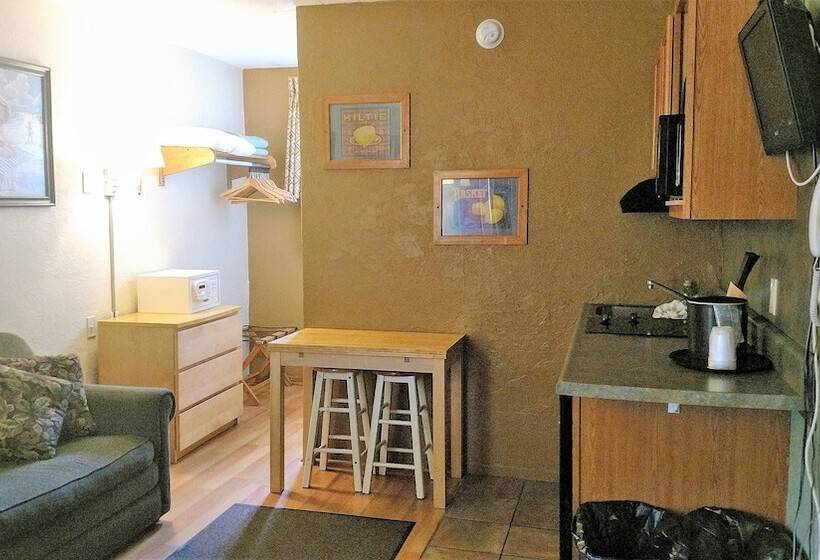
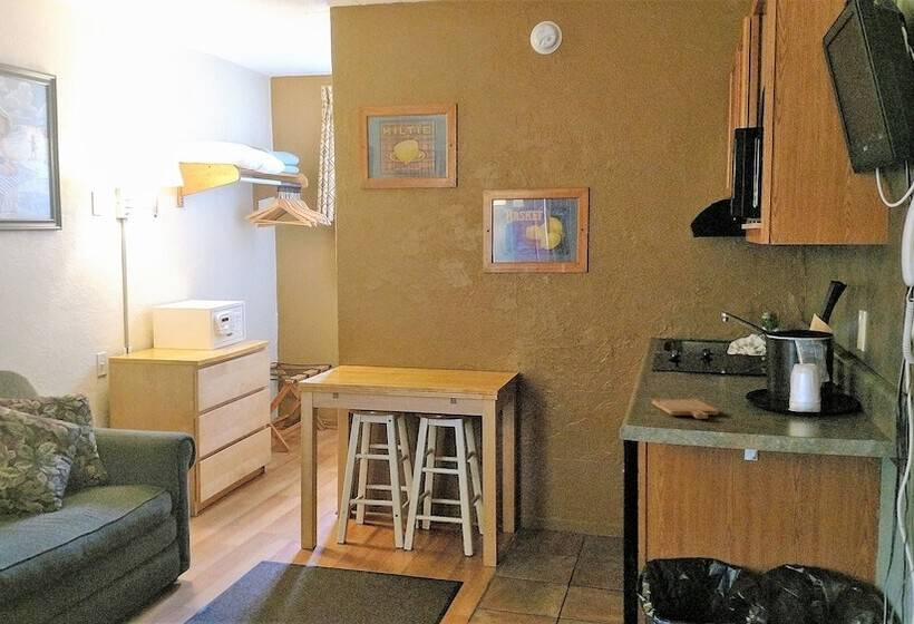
+ chopping board (687, 408)
